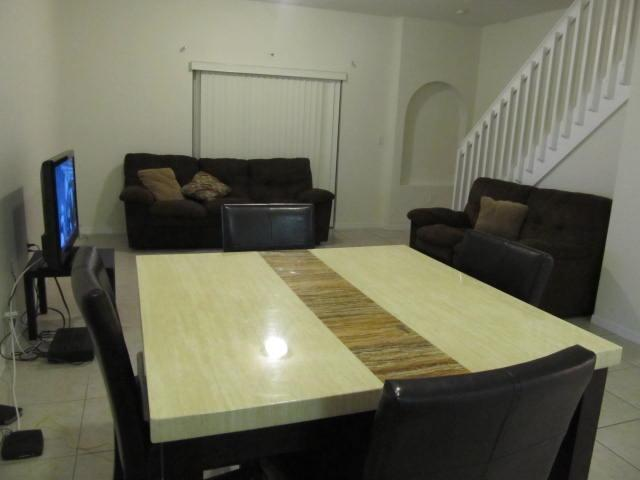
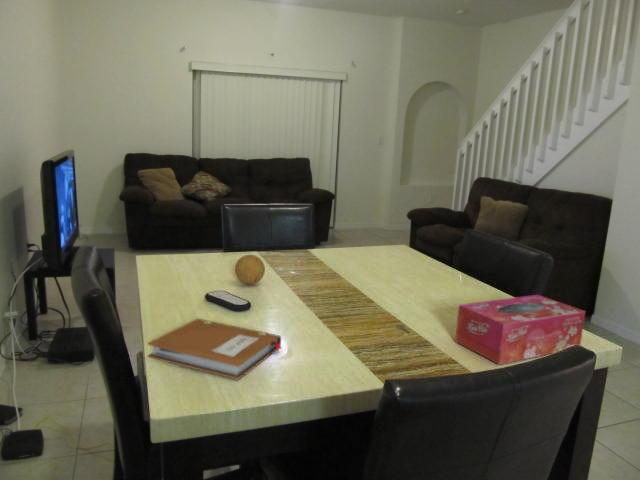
+ fruit (249, 269)
+ remote control (228, 300)
+ notebook (219, 345)
+ tissue box (519, 326)
